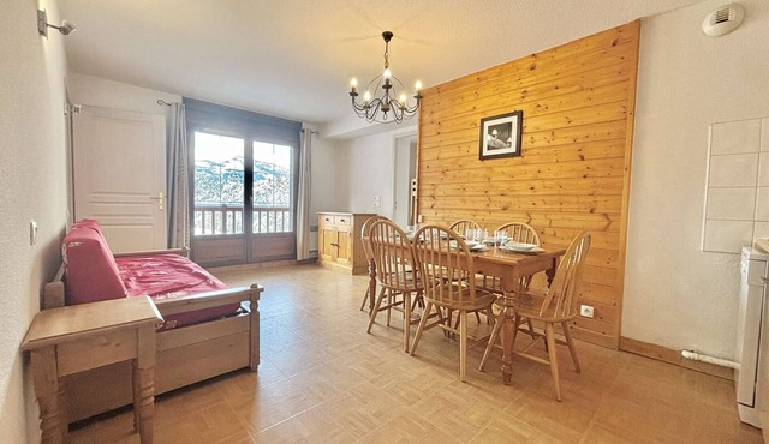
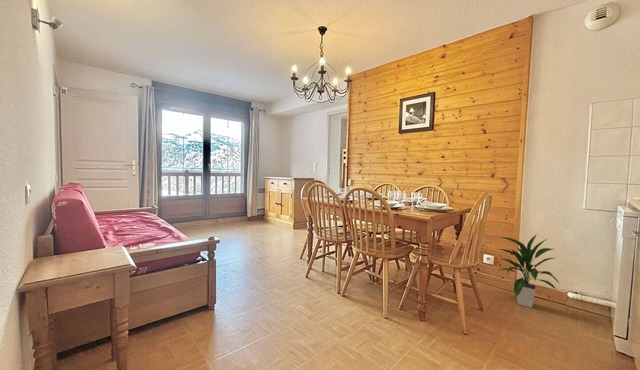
+ indoor plant (525, 268)
